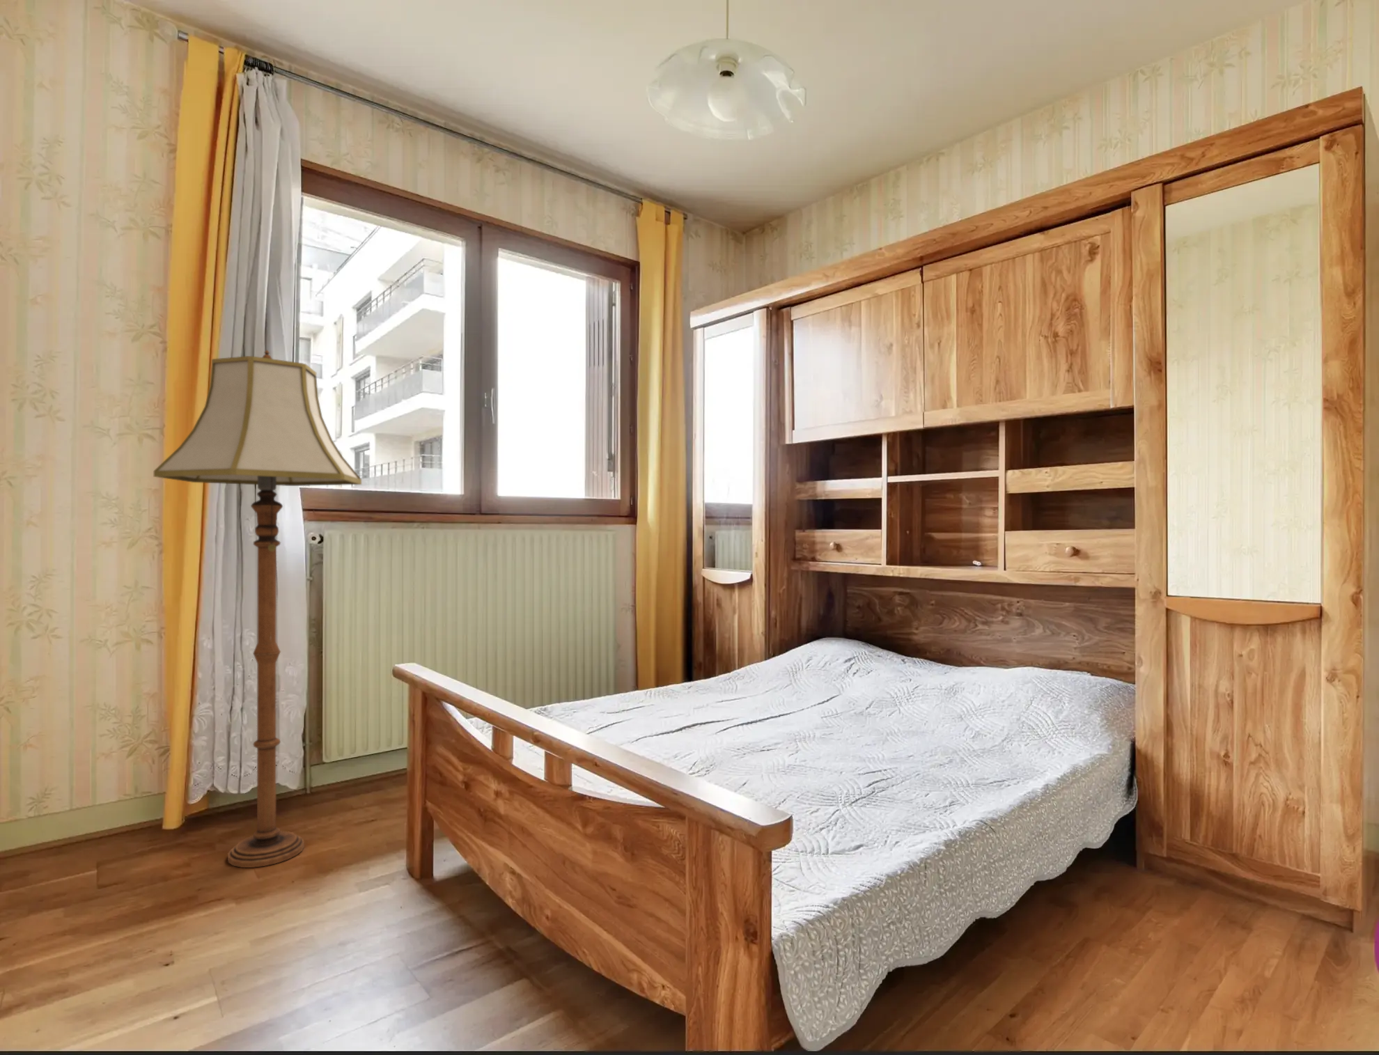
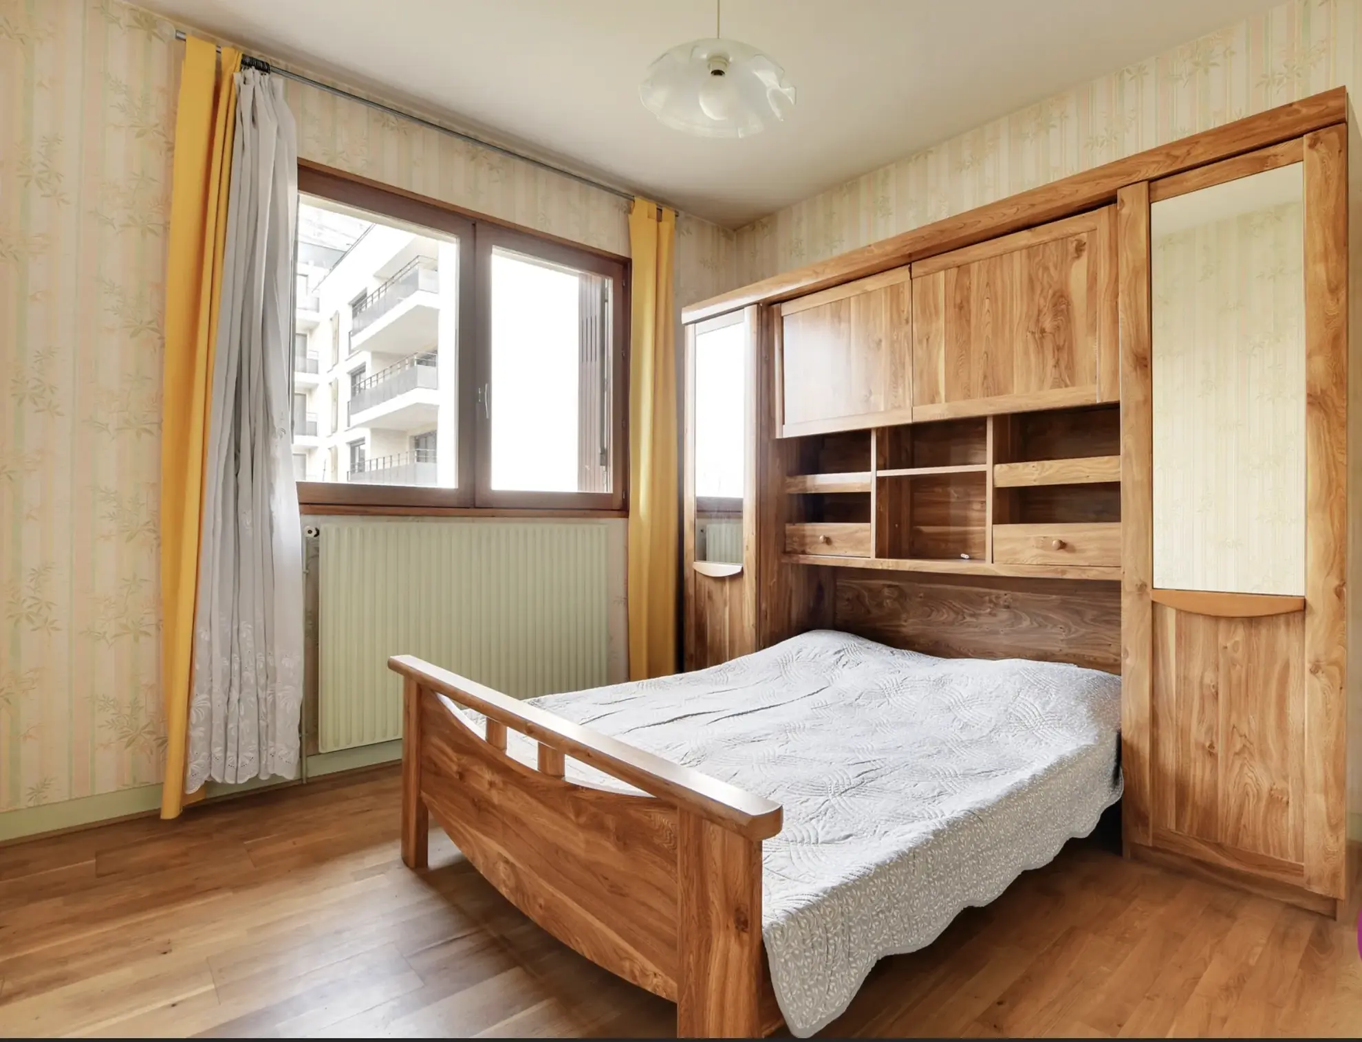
- floor lamp (265, 601)
